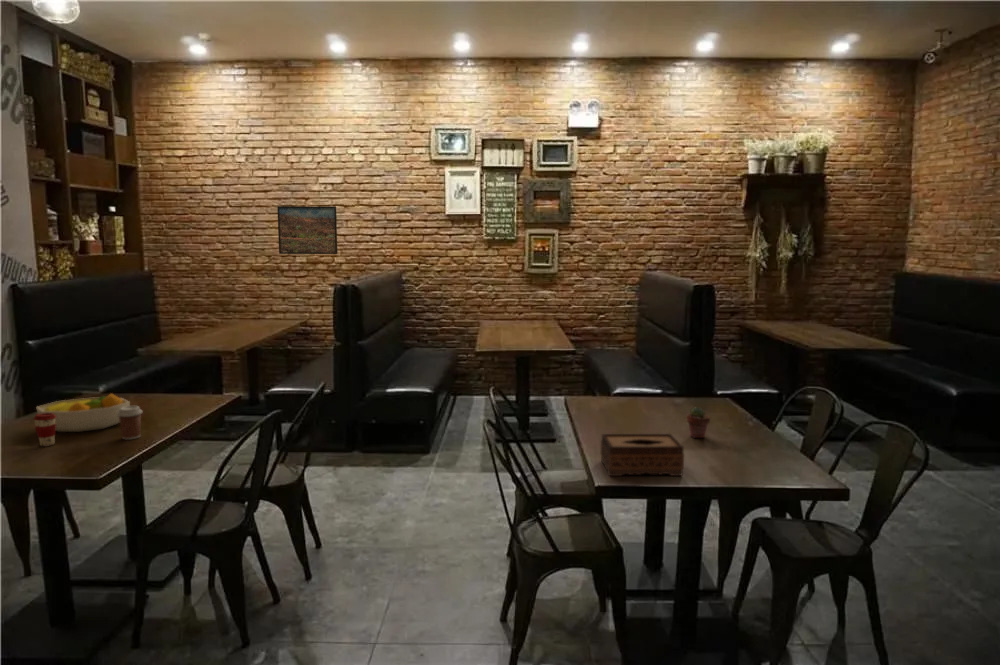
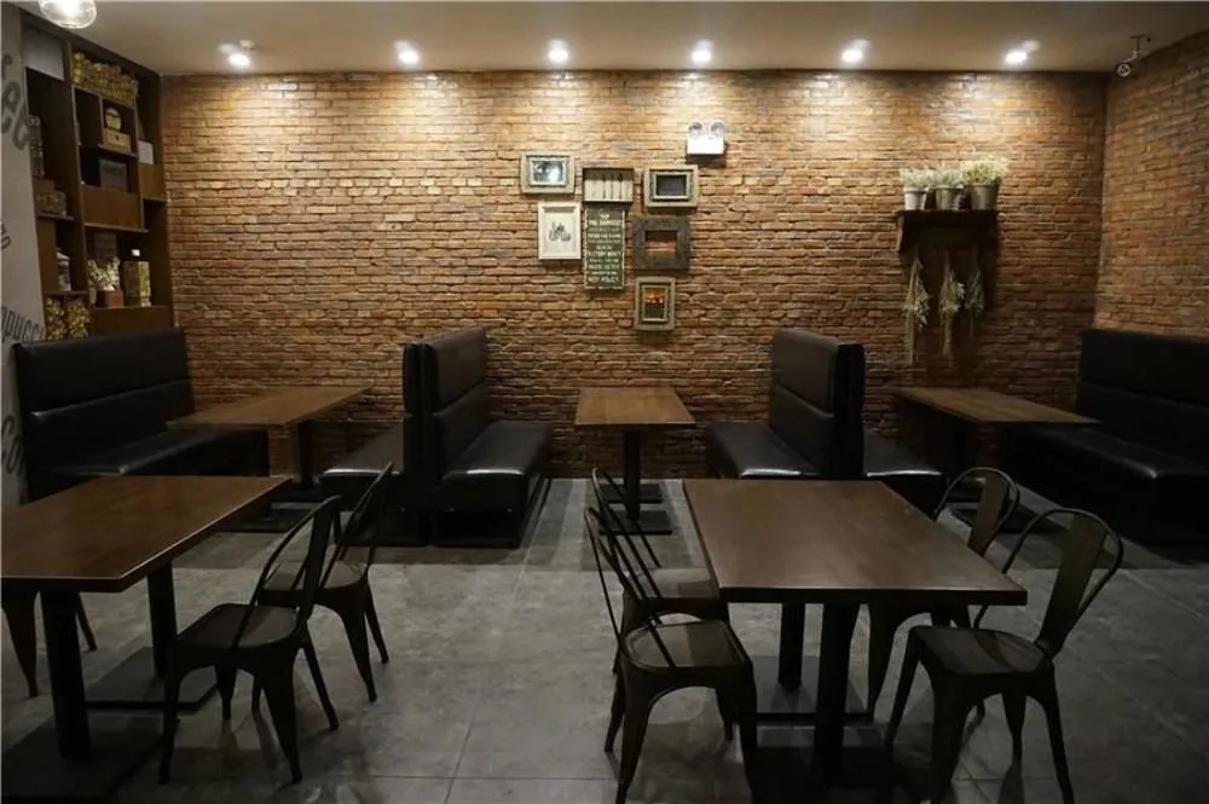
- coffee cup (46, 429)
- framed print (307, 230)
- fruit bowl (84, 410)
- tissue box (640, 454)
- coffee cup (130, 422)
- potted succulent (698, 421)
